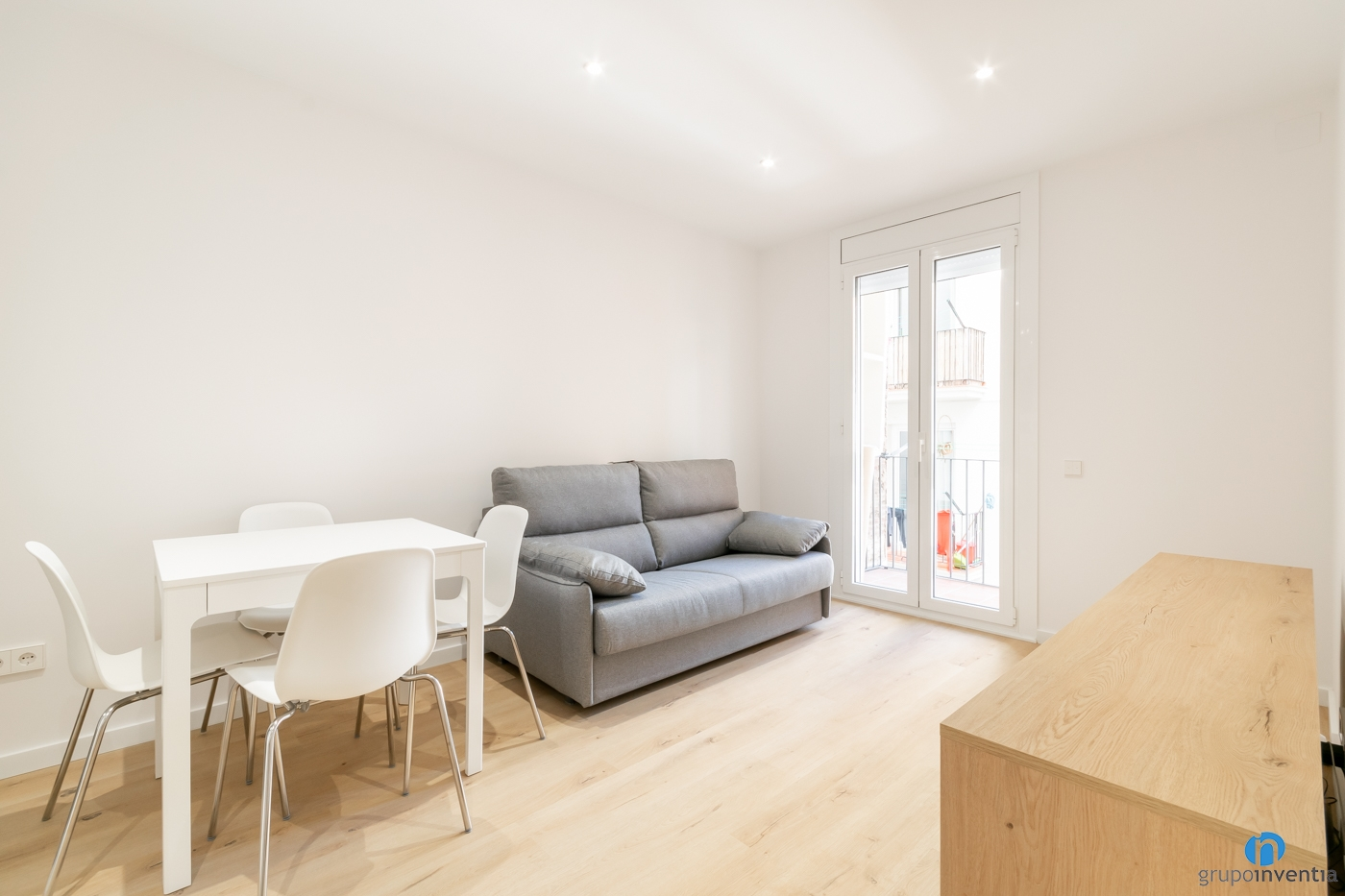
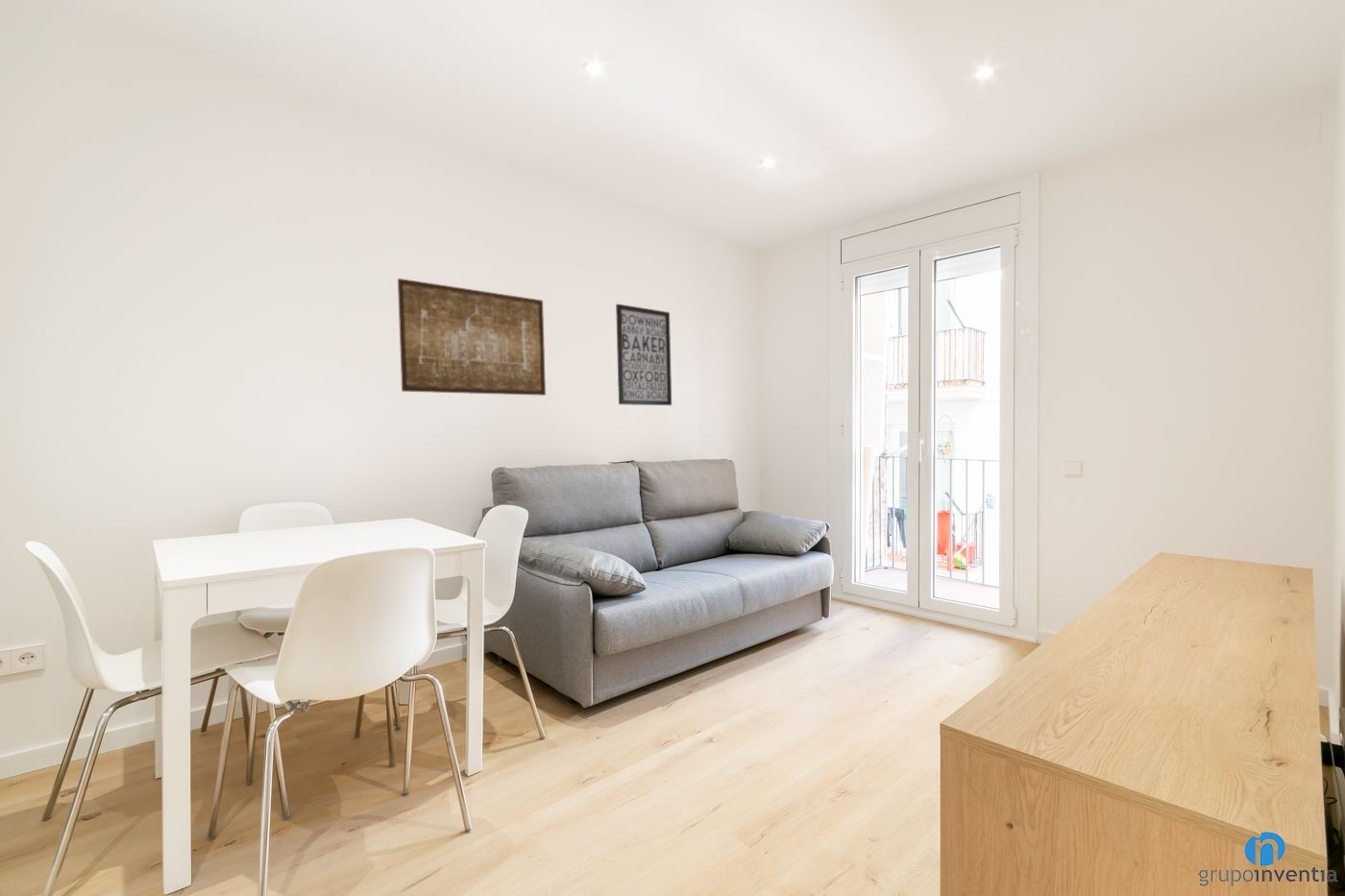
+ wall art (645, 356)
+ wall art (477, 342)
